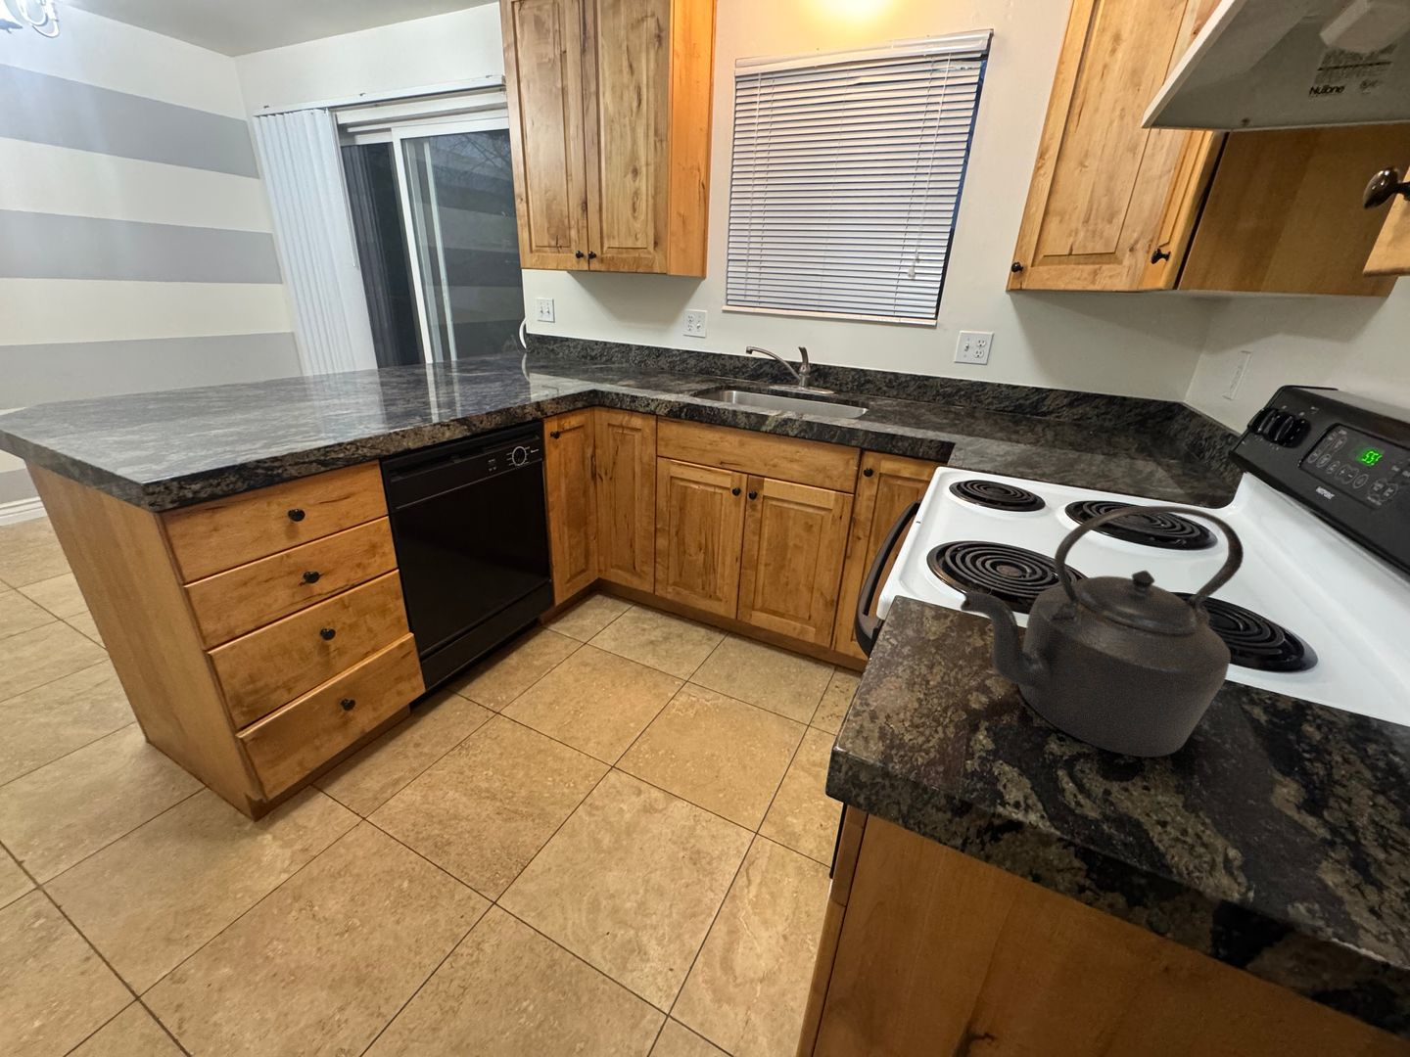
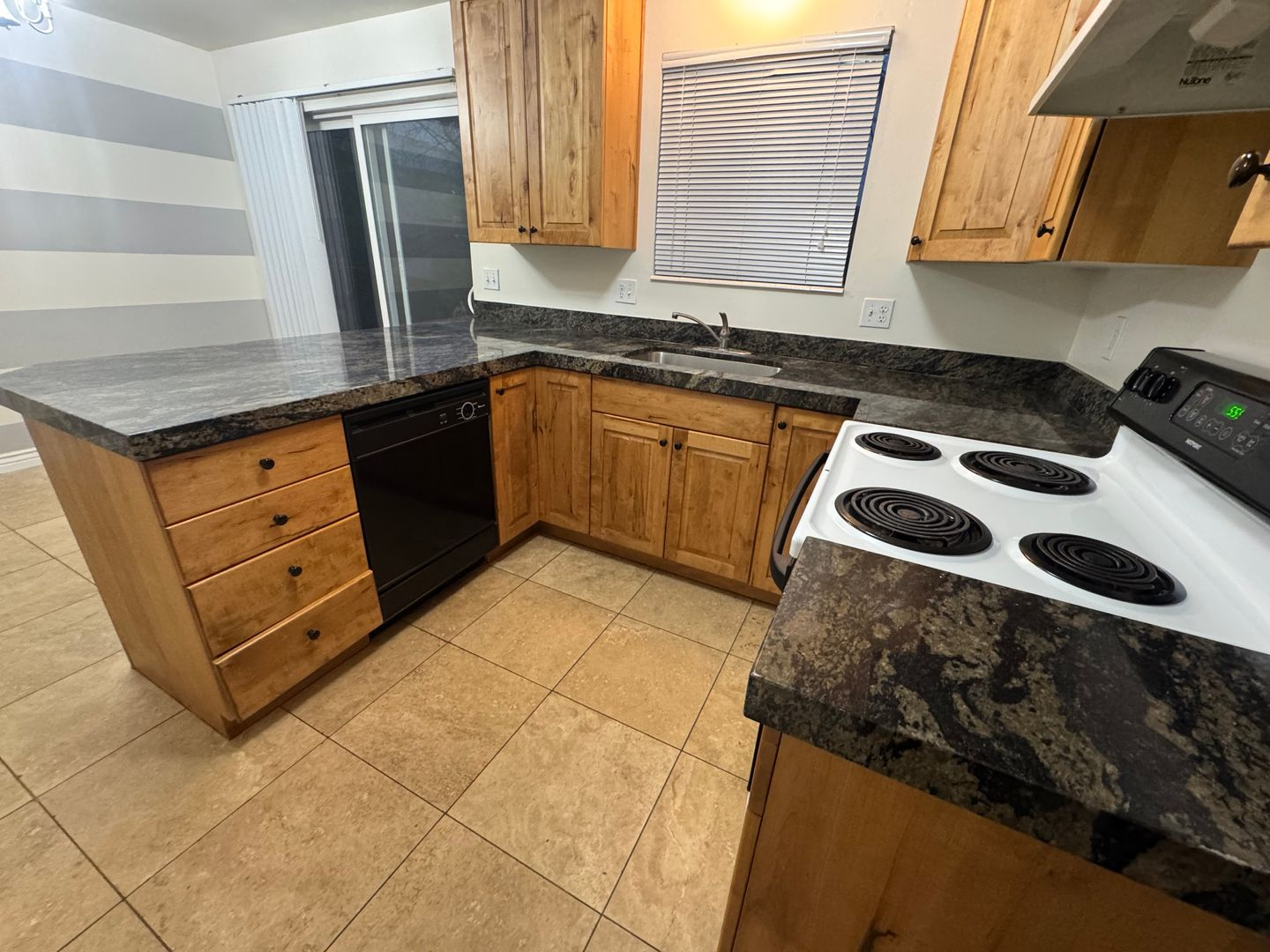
- kettle (1088, 613)
